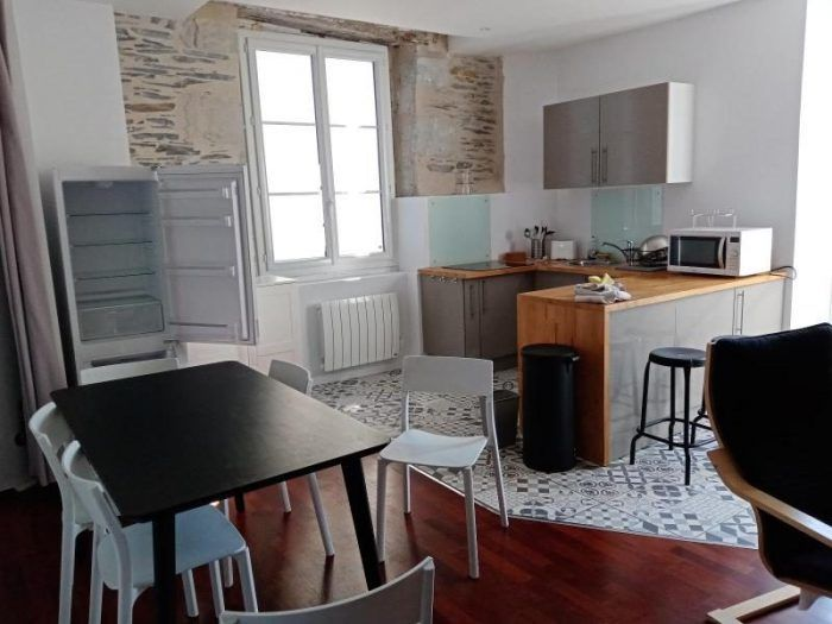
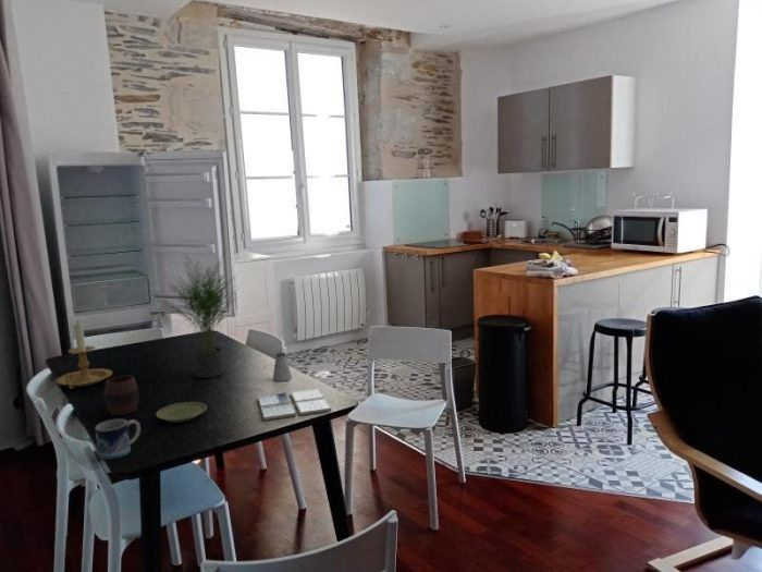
+ potted plant (198, 314)
+ plate (182, 413)
+ mug (119, 437)
+ cup (121, 394)
+ candle holder (82, 352)
+ saltshaker (281, 365)
+ drink coaster (291, 403)
